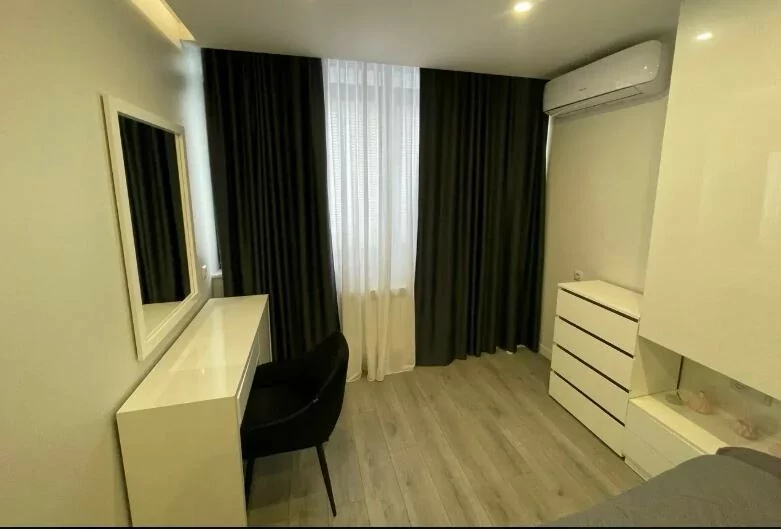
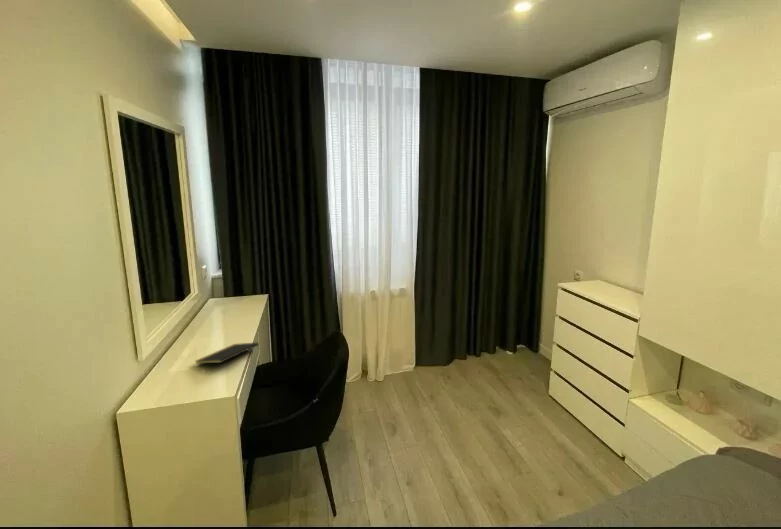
+ notepad (228, 352)
